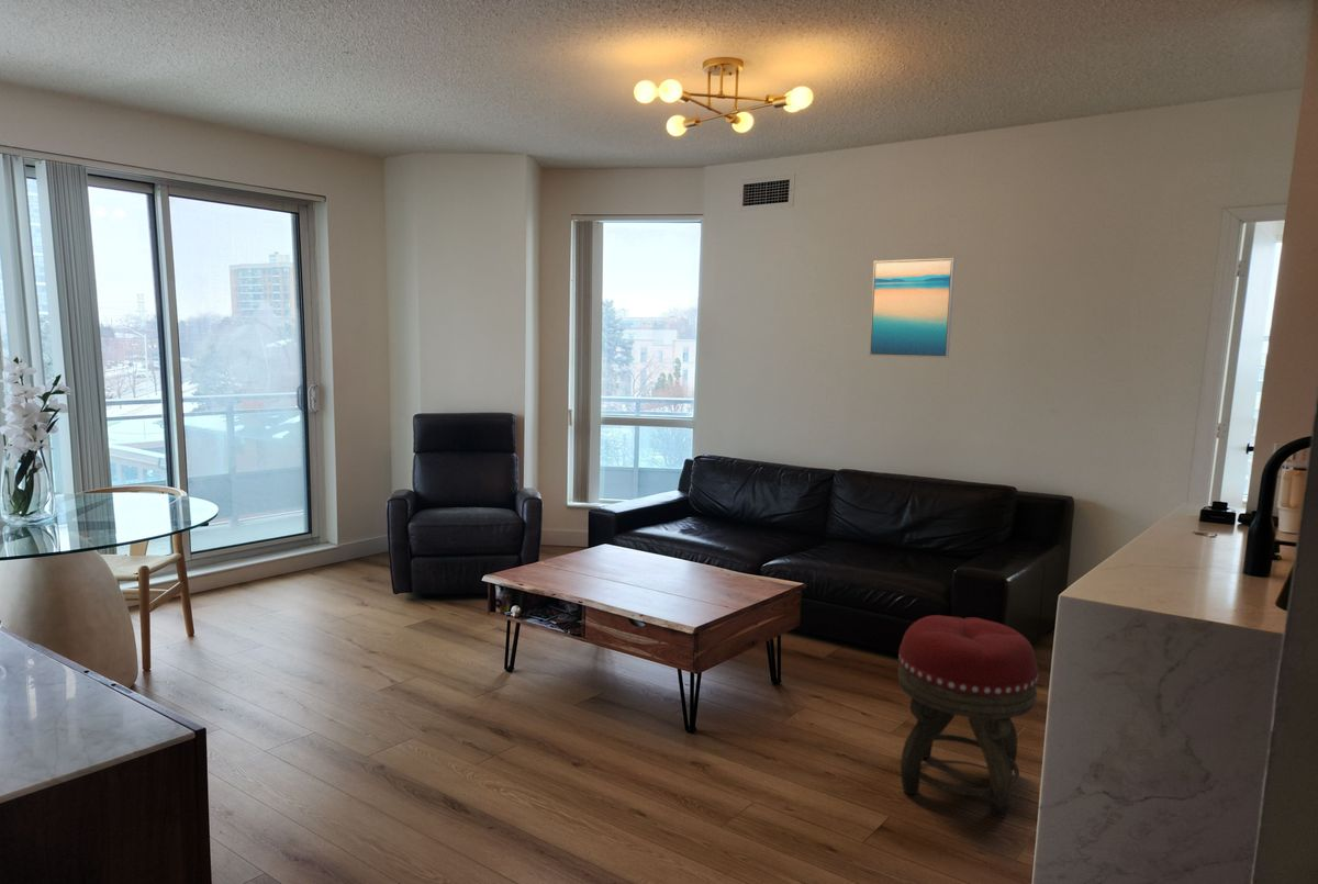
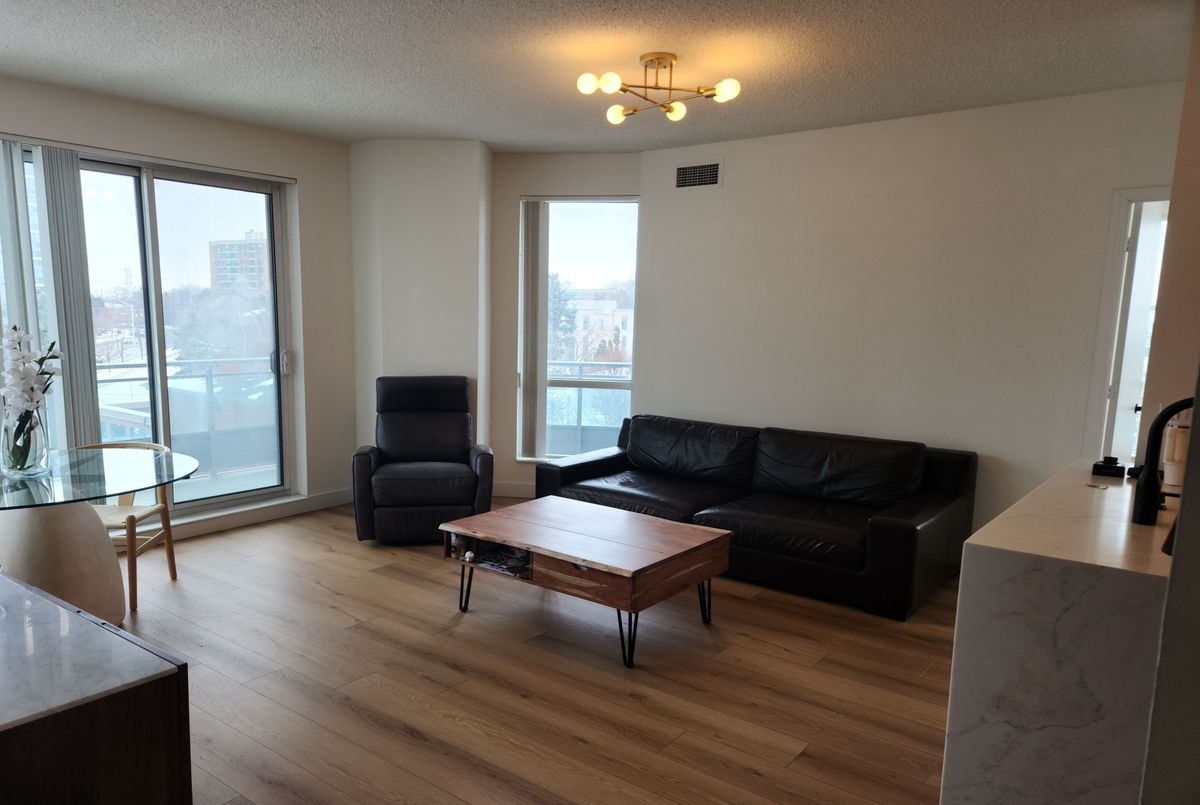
- footstool (963, 706)
- wall art (911, 307)
